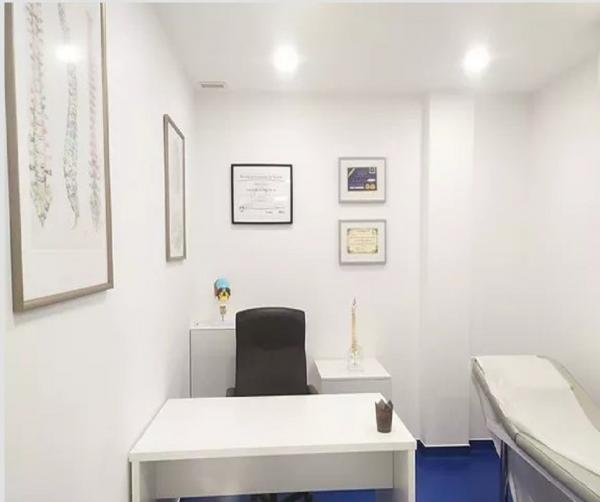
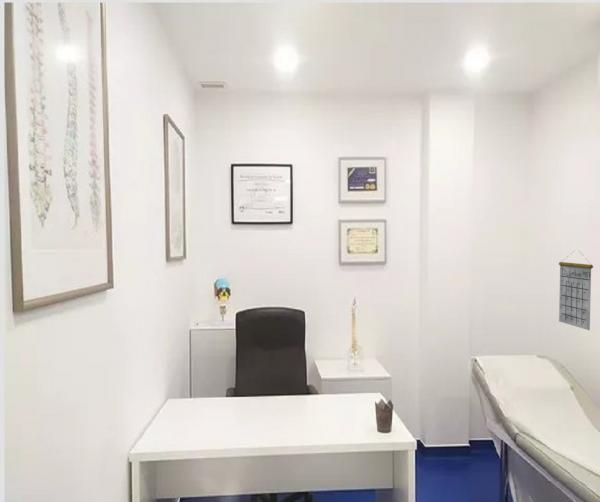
+ calendar (574, 287)
